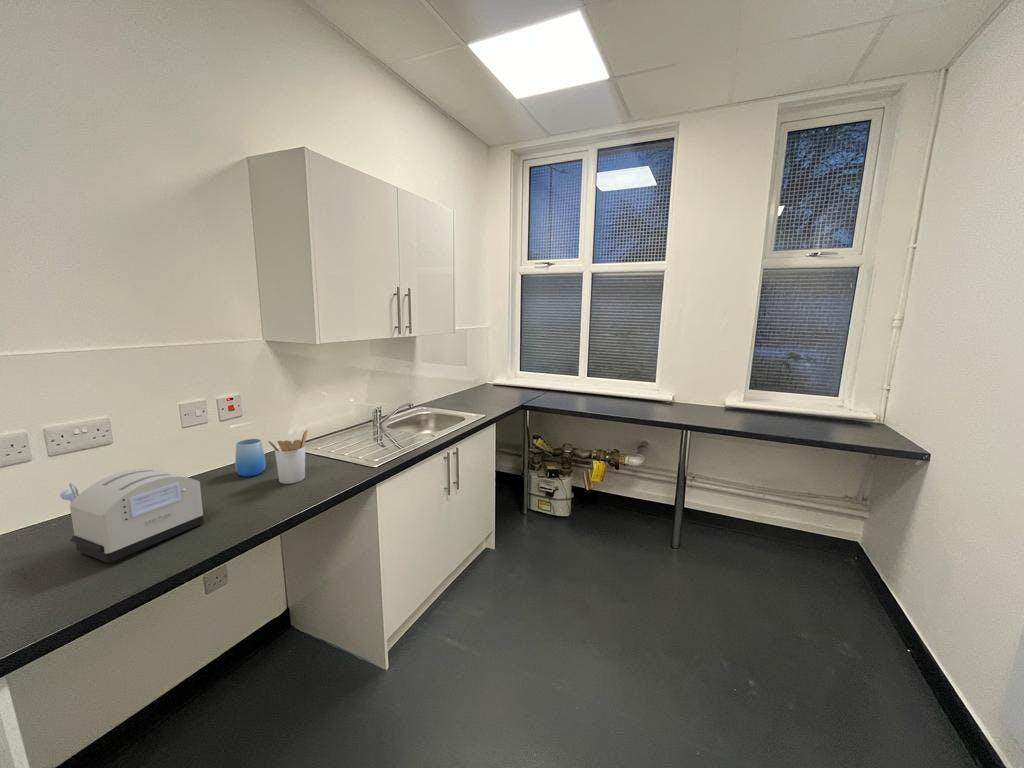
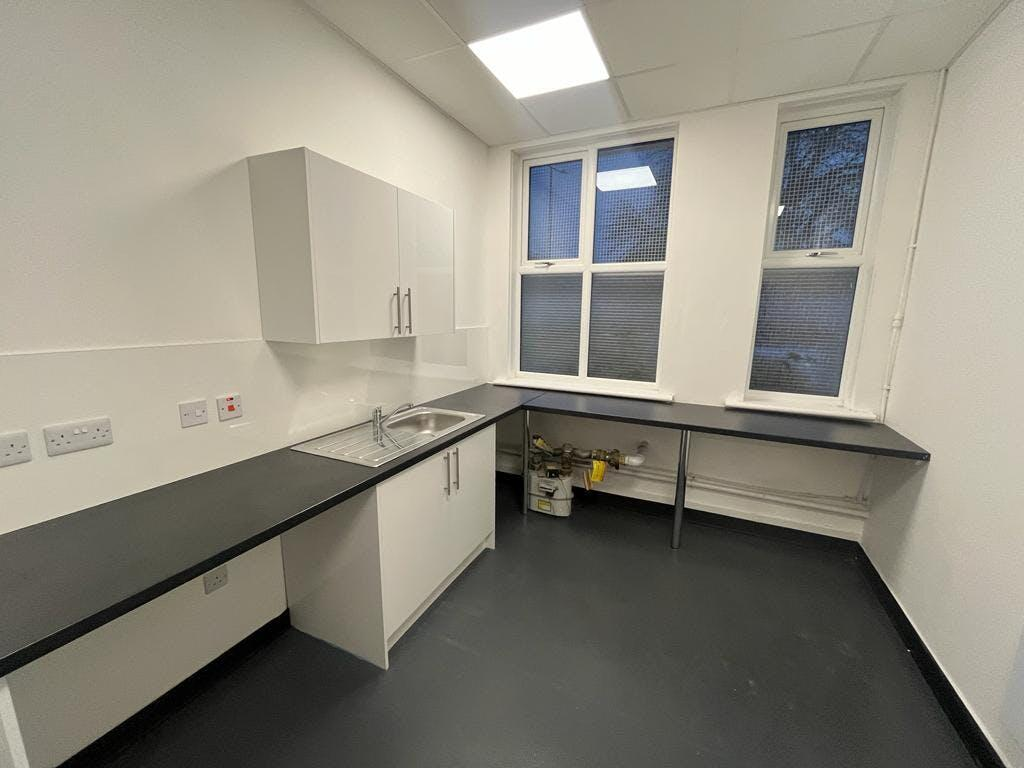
- cup (250, 457)
- utensil holder (290, 457)
- toaster (129, 504)
